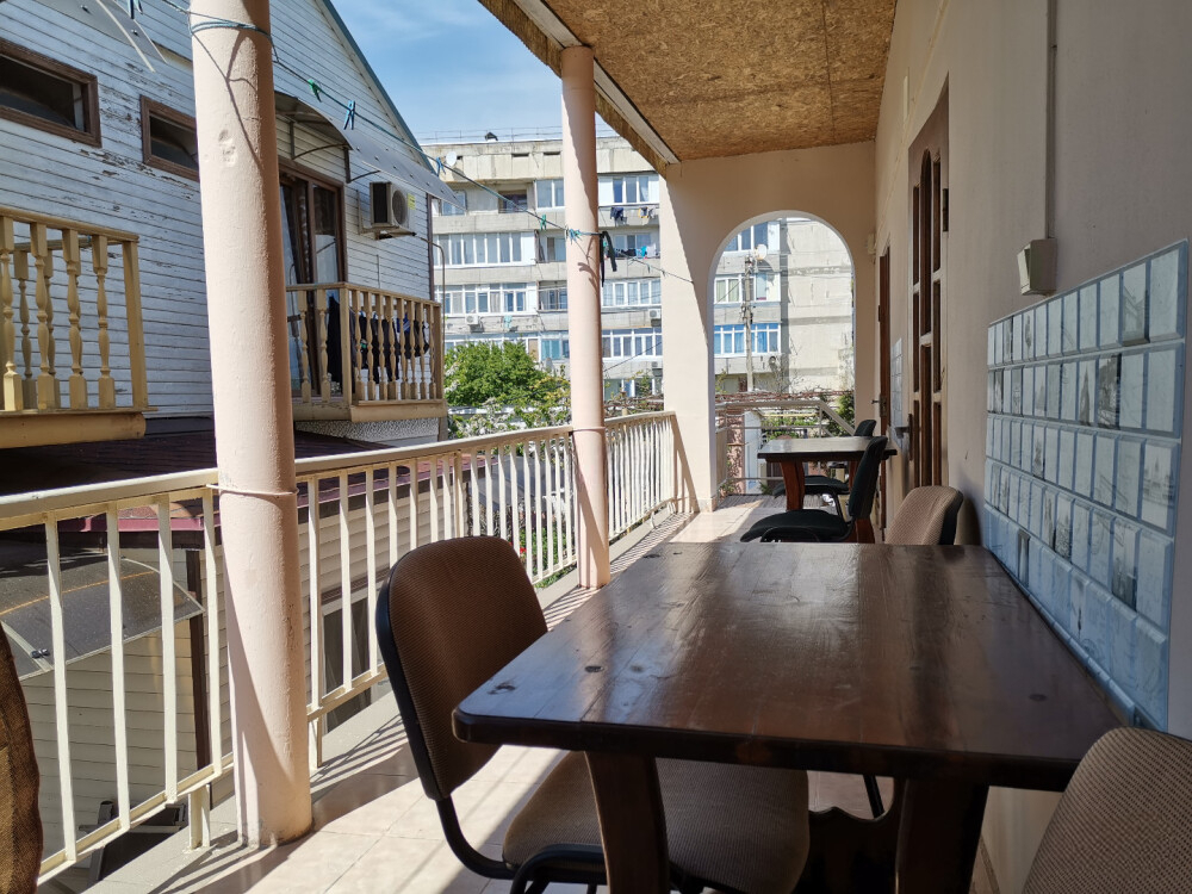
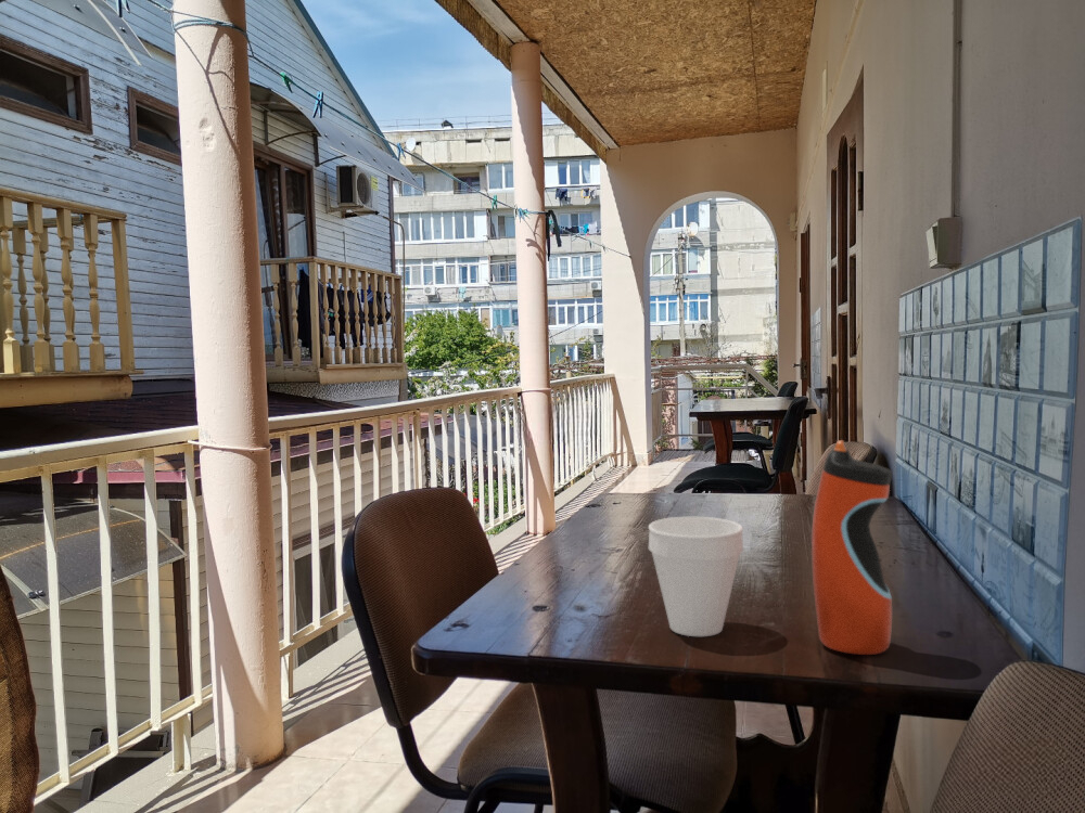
+ water bottle (851, 543)
+ cup (695, 577)
